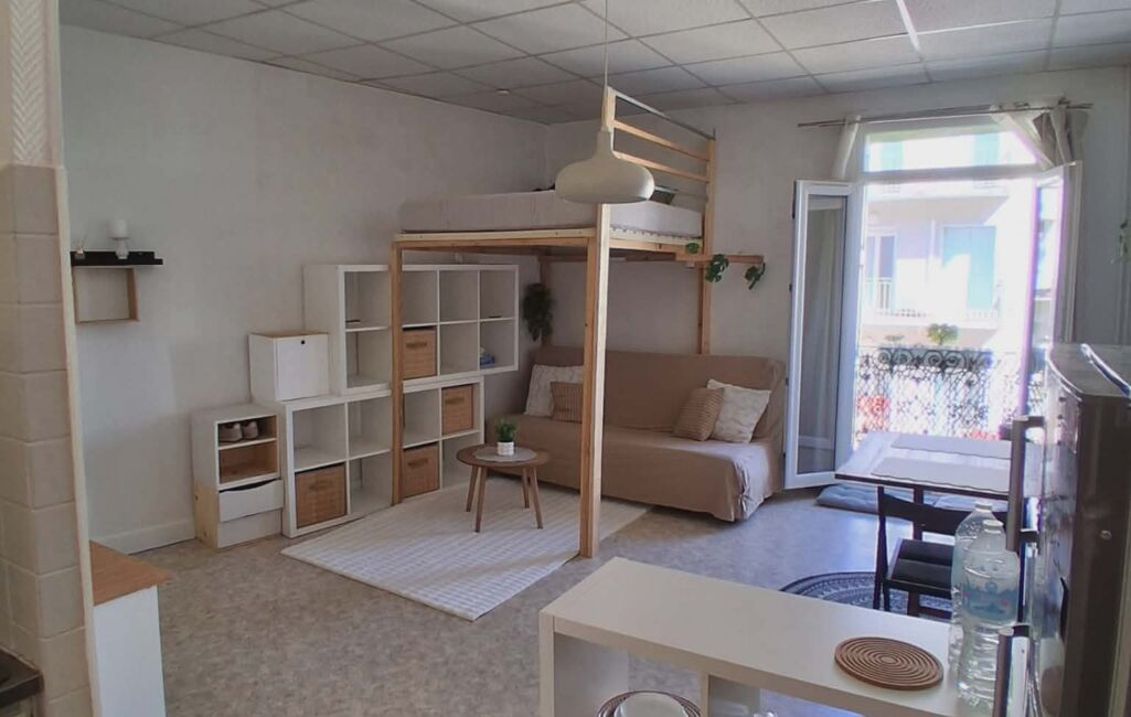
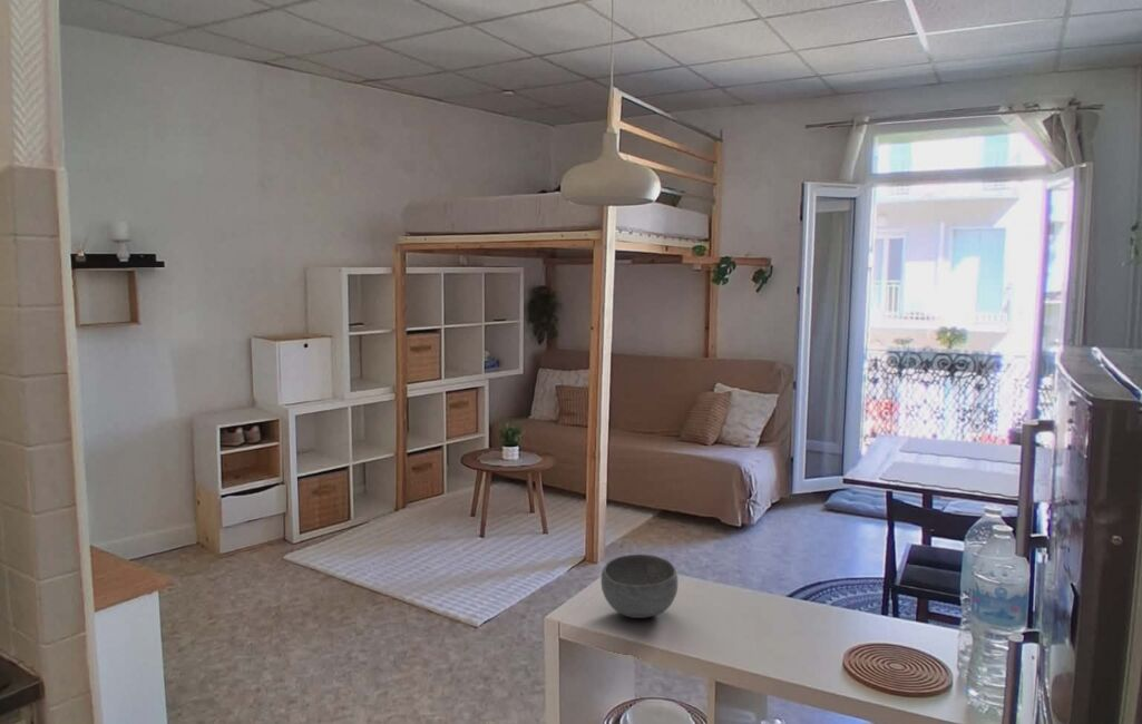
+ bowl (638, 588)
